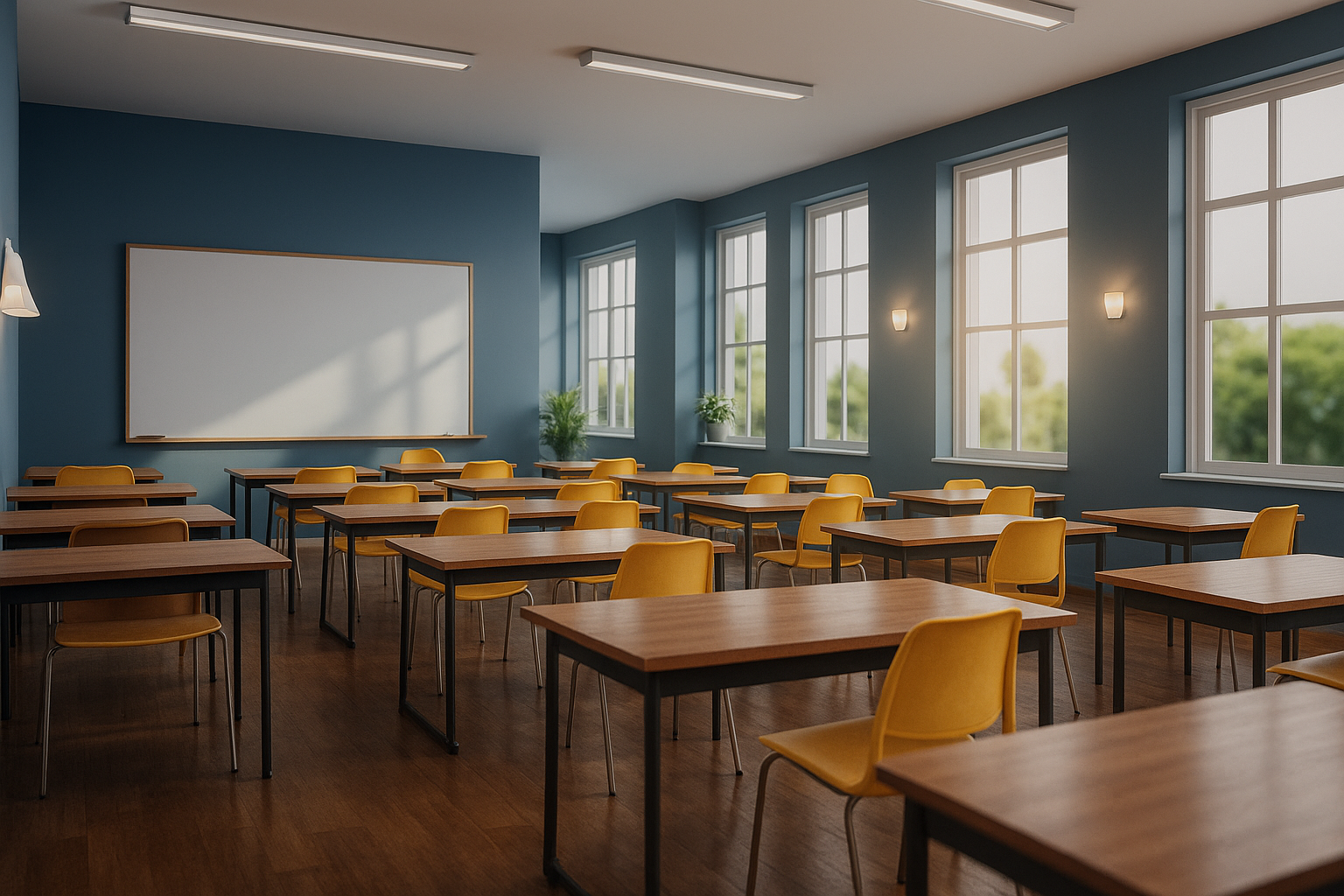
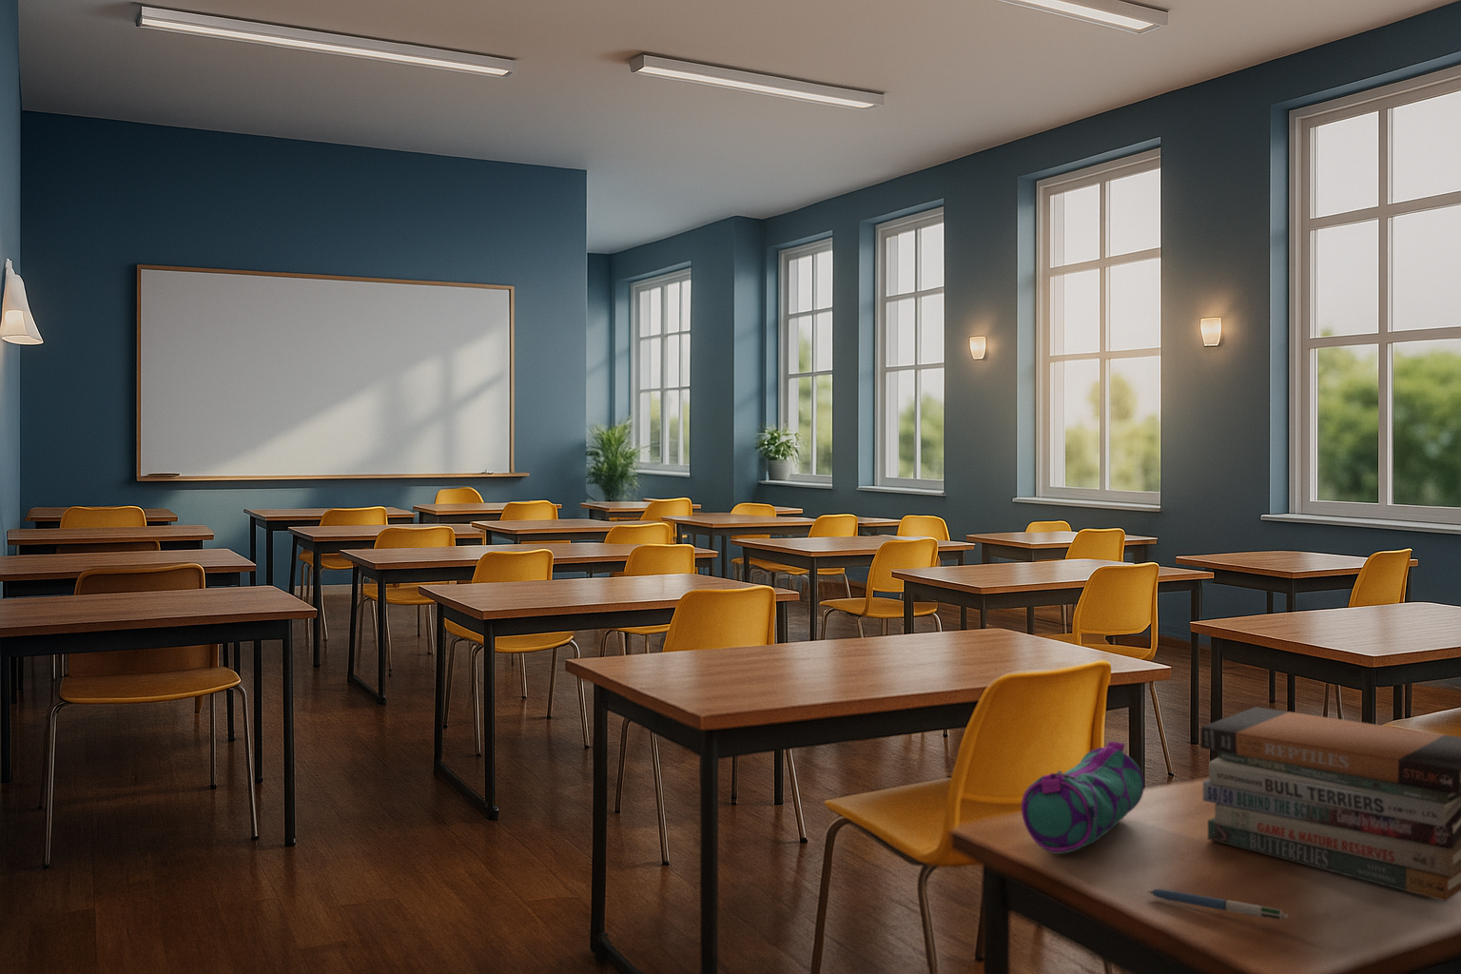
+ book stack (1341, 792)
+ pen (1215, 902)
+ pencil case (1085, 796)
